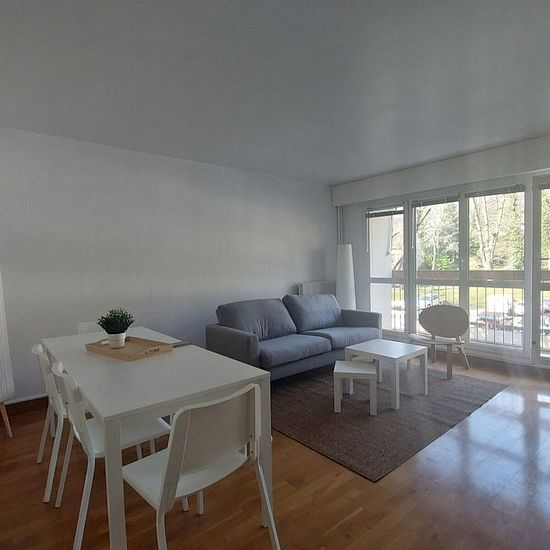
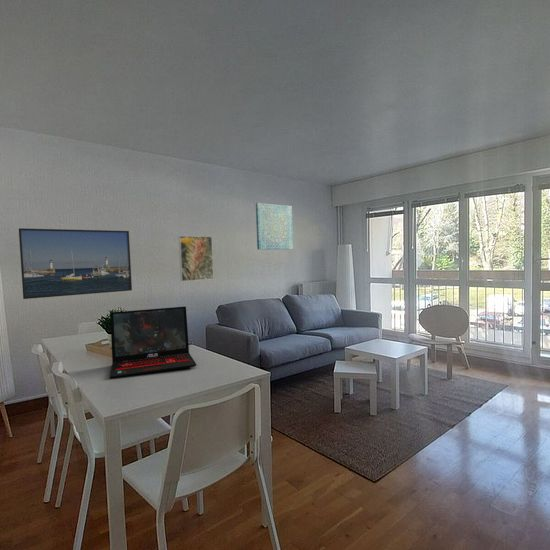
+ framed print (80, 262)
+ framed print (196, 258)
+ wall art (275, 227)
+ laptop (152, 339)
